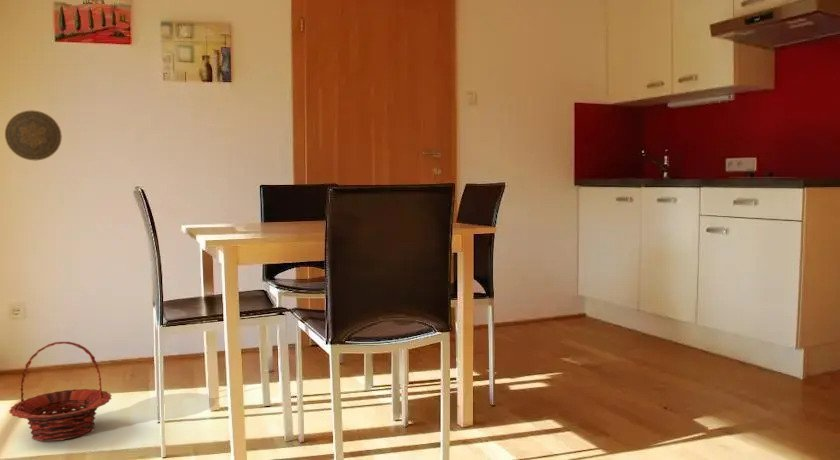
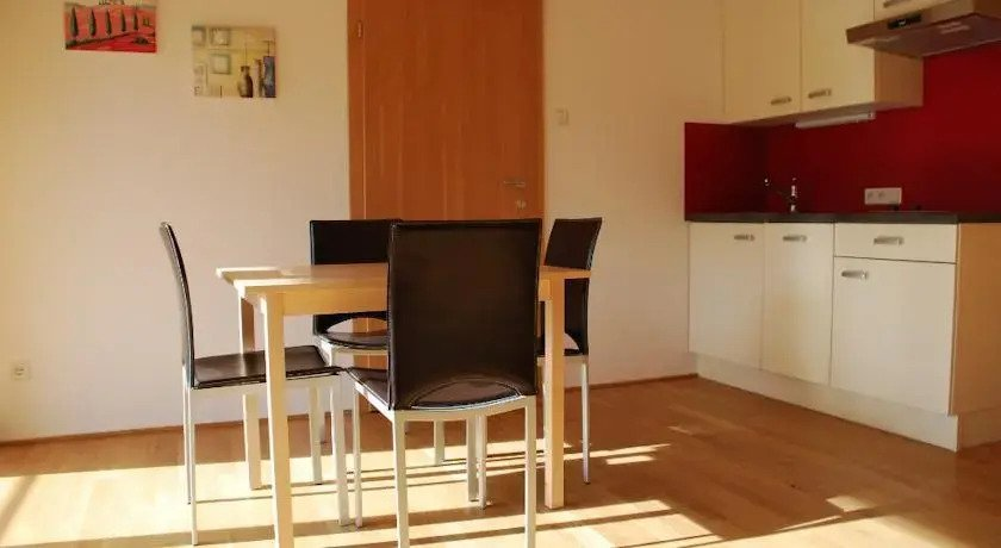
- decorative plate (33, 135)
- basket (61, 391)
